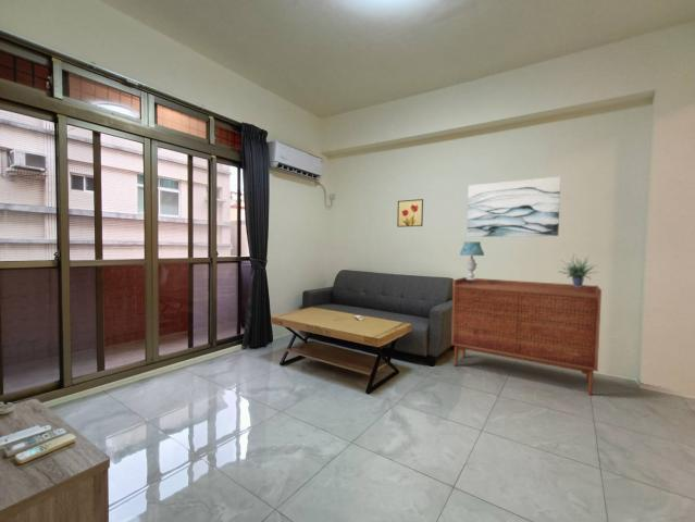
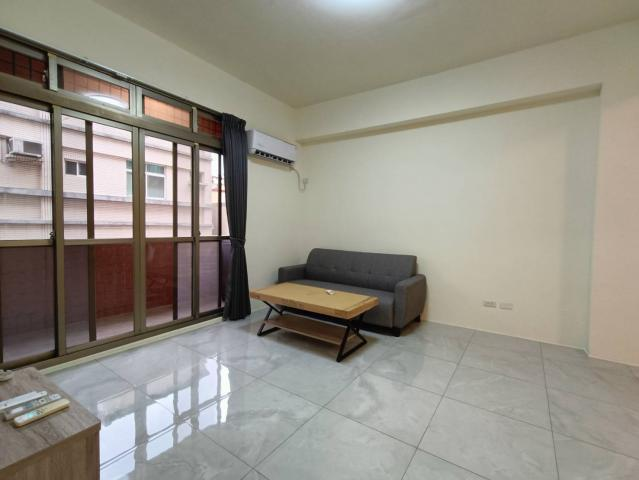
- wall art (510, 209)
- potted plant (575, 274)
- sideboard (519, 327)
- wall art (410, 213)
- table lamp (471, 265)
